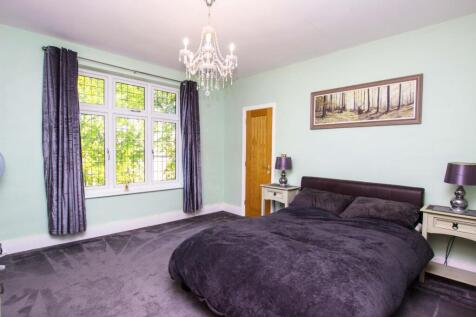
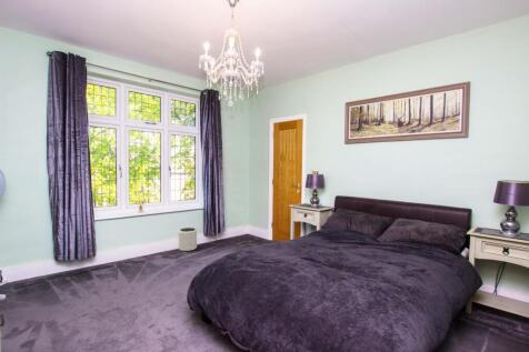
+ plant pot (187, 239)
